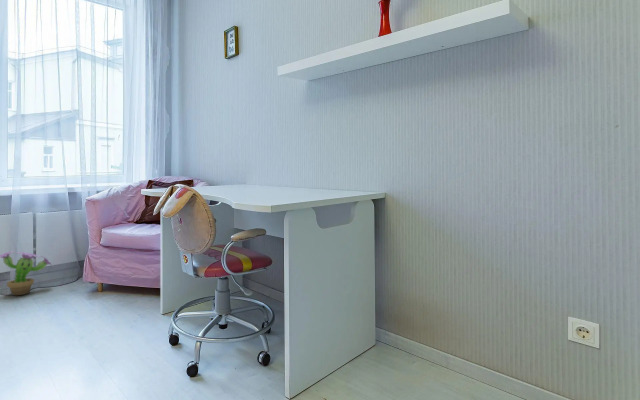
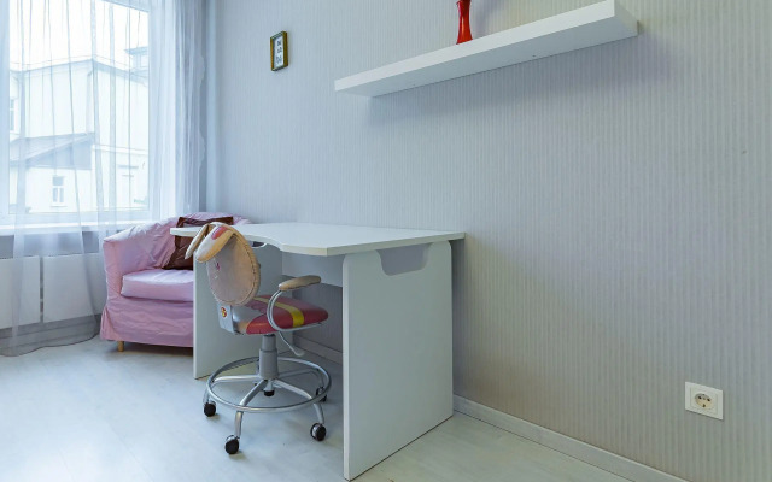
- decorative plant (25, 271)
